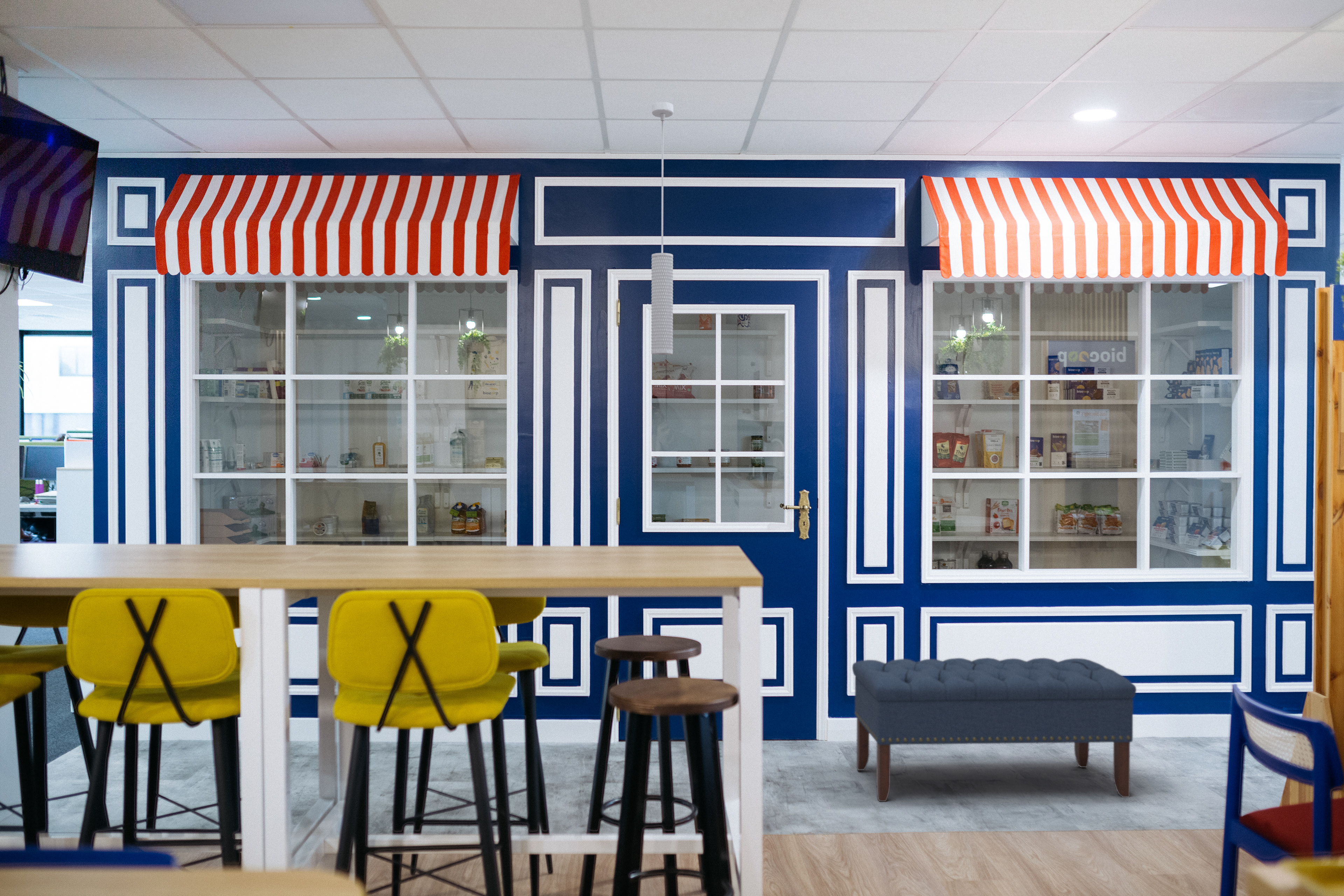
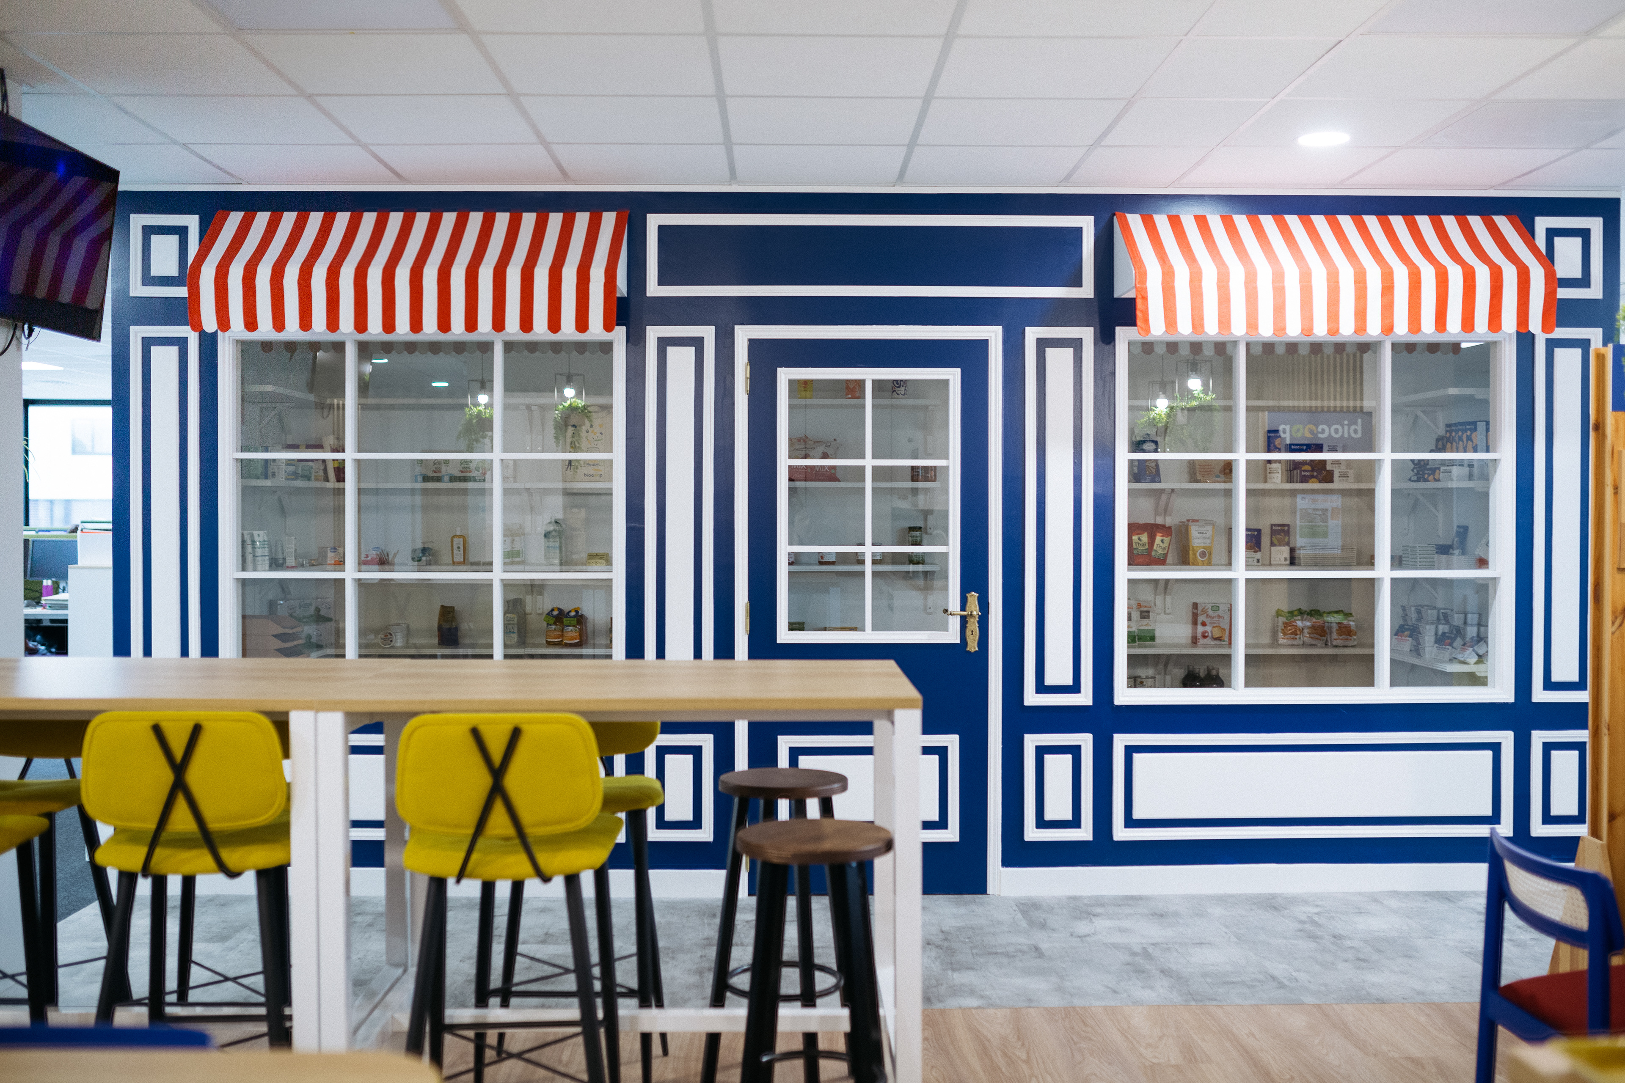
- bench (987, 724)
- pendant light (662, 230)
